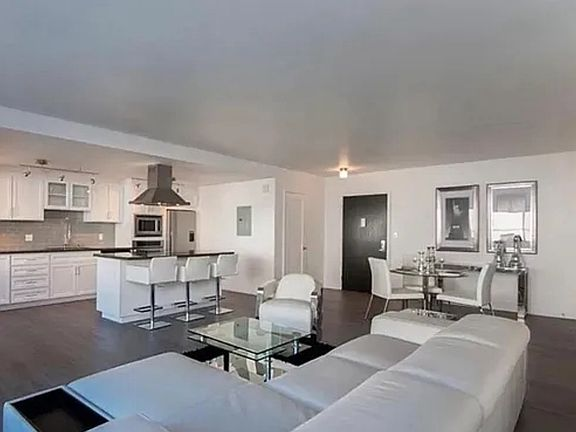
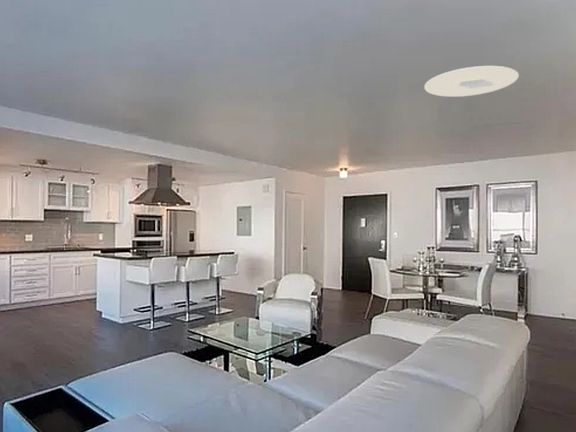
+ ceiling light (469, 78)
